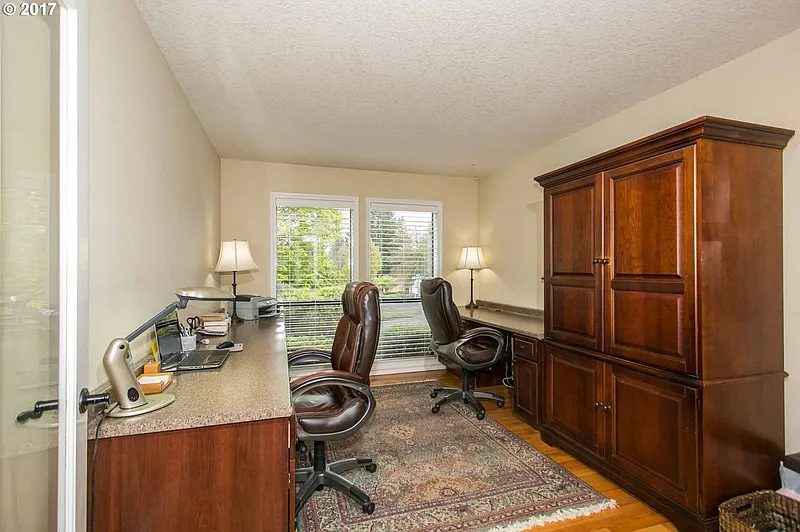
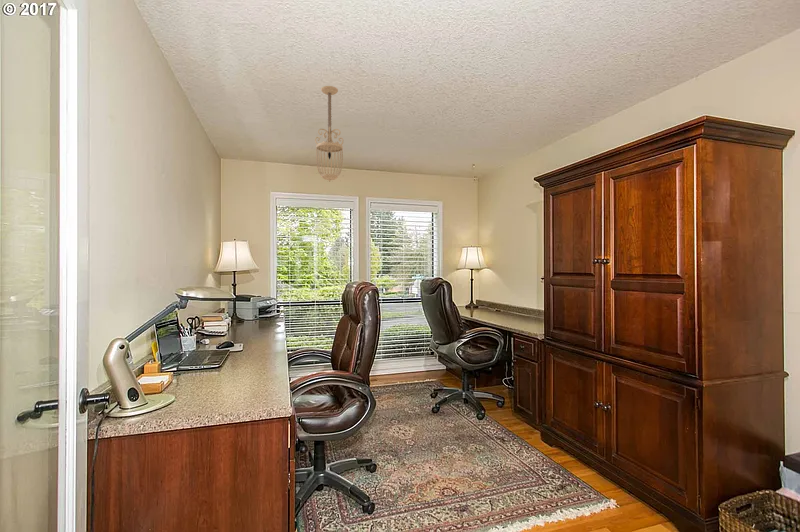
+ ceiling light fixture (329, 135)
